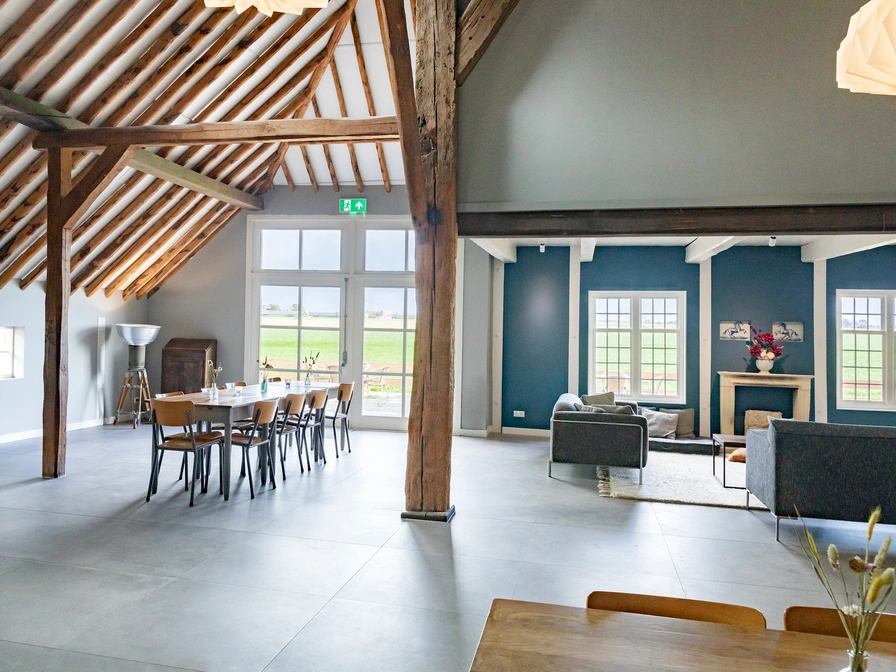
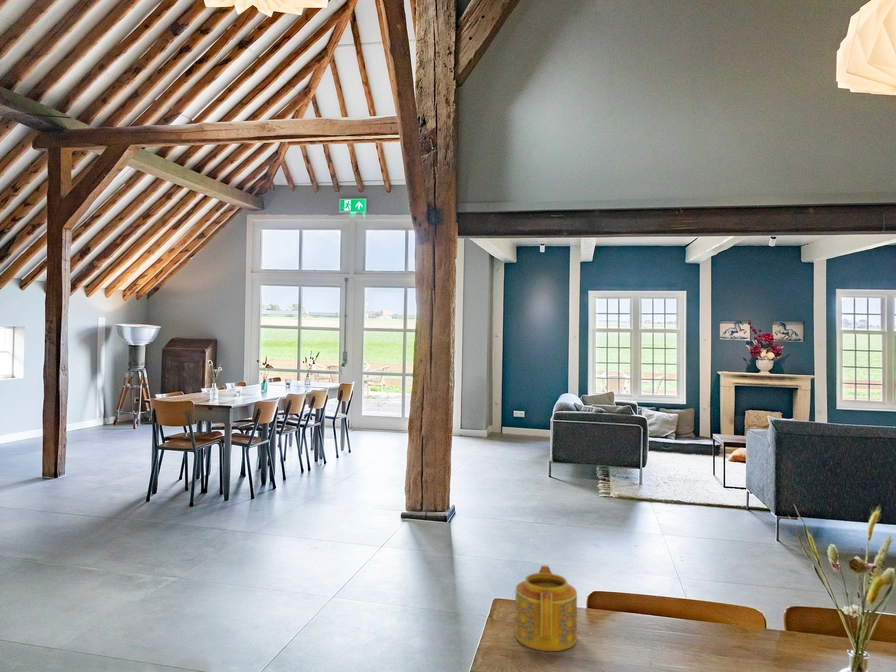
+ teapot (545, 607)
